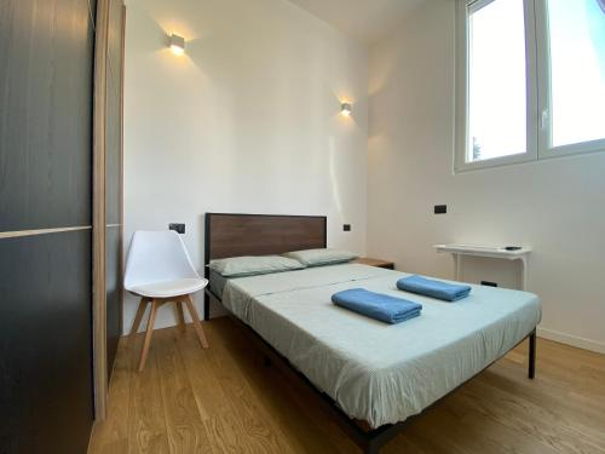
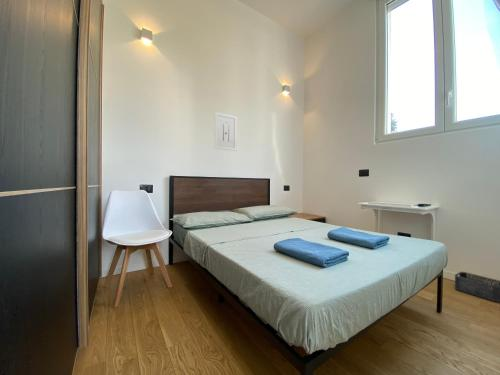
+ storage bin (478, 285)
+ wall art (226, 132)
